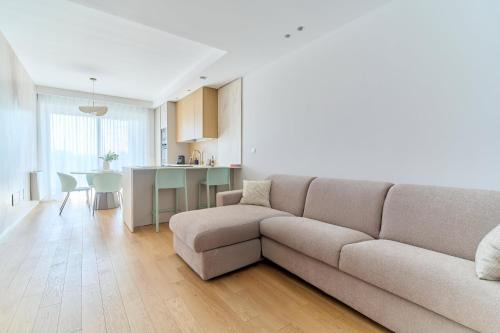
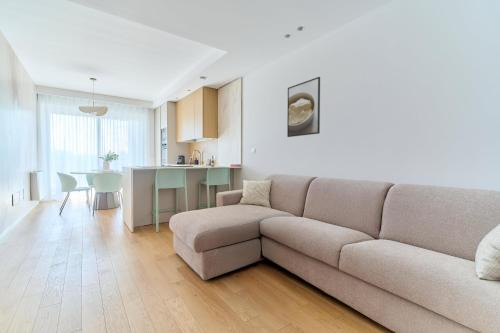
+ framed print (302, 109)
